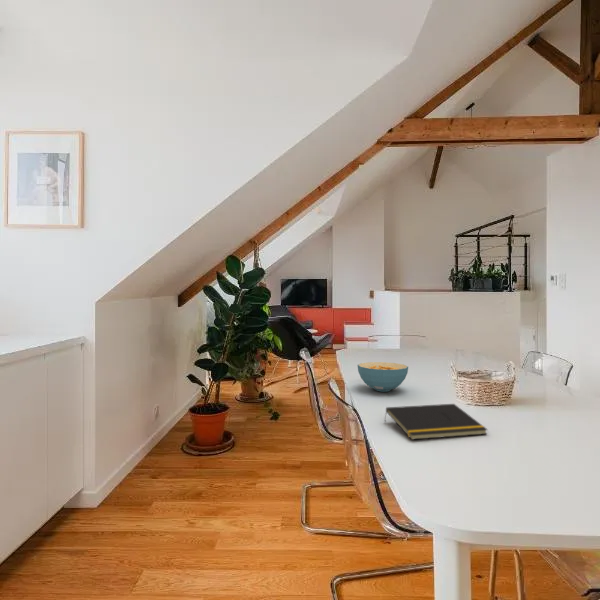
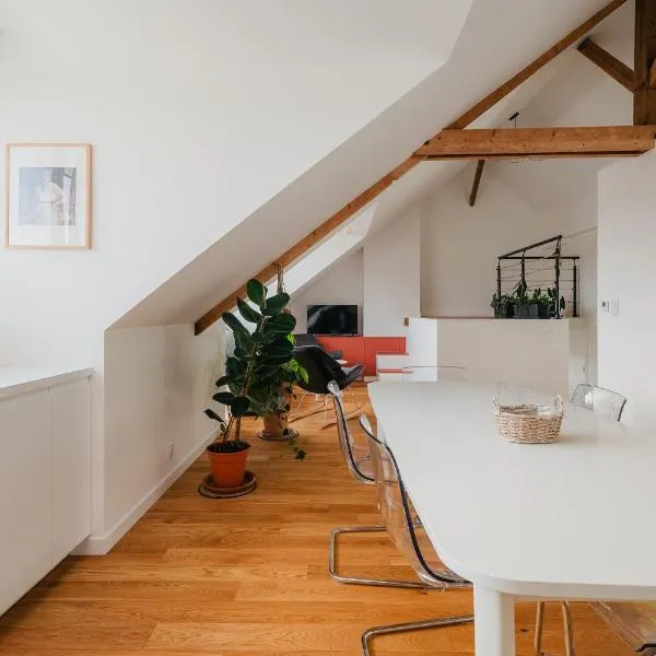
- cereal bowl (382, 377)
- notepad (434, 420)
